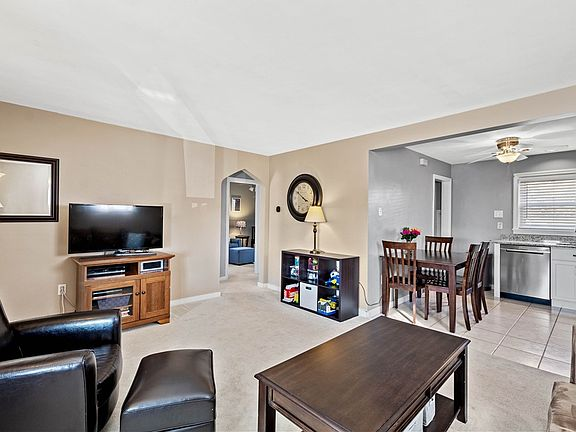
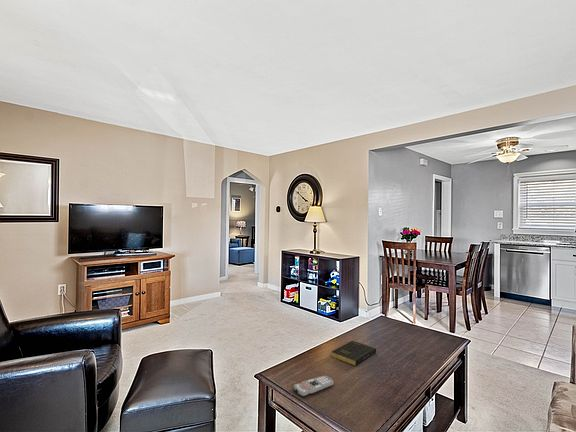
+ remote control (314, 385)
+ book (354, 351)
